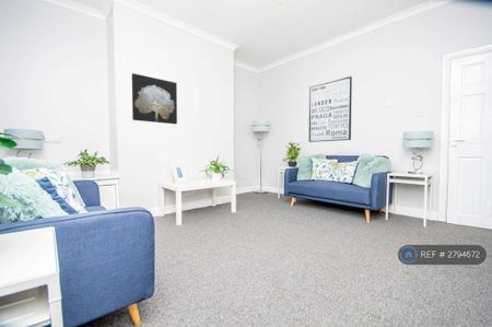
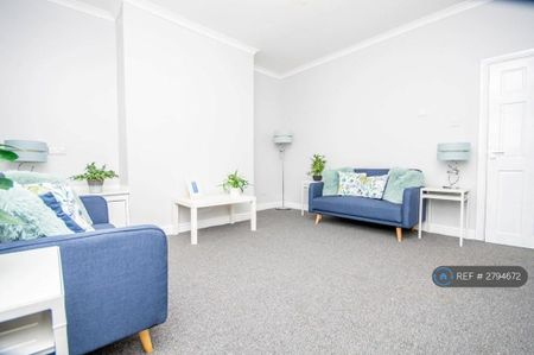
- wall art (155, 100)
- wall art (328, 112)
